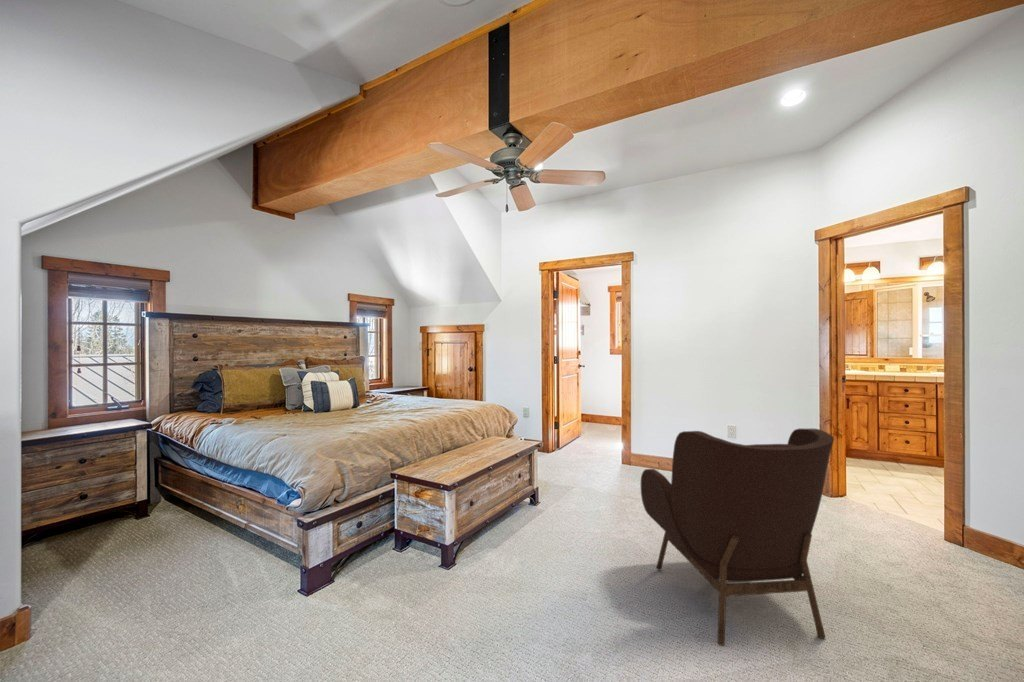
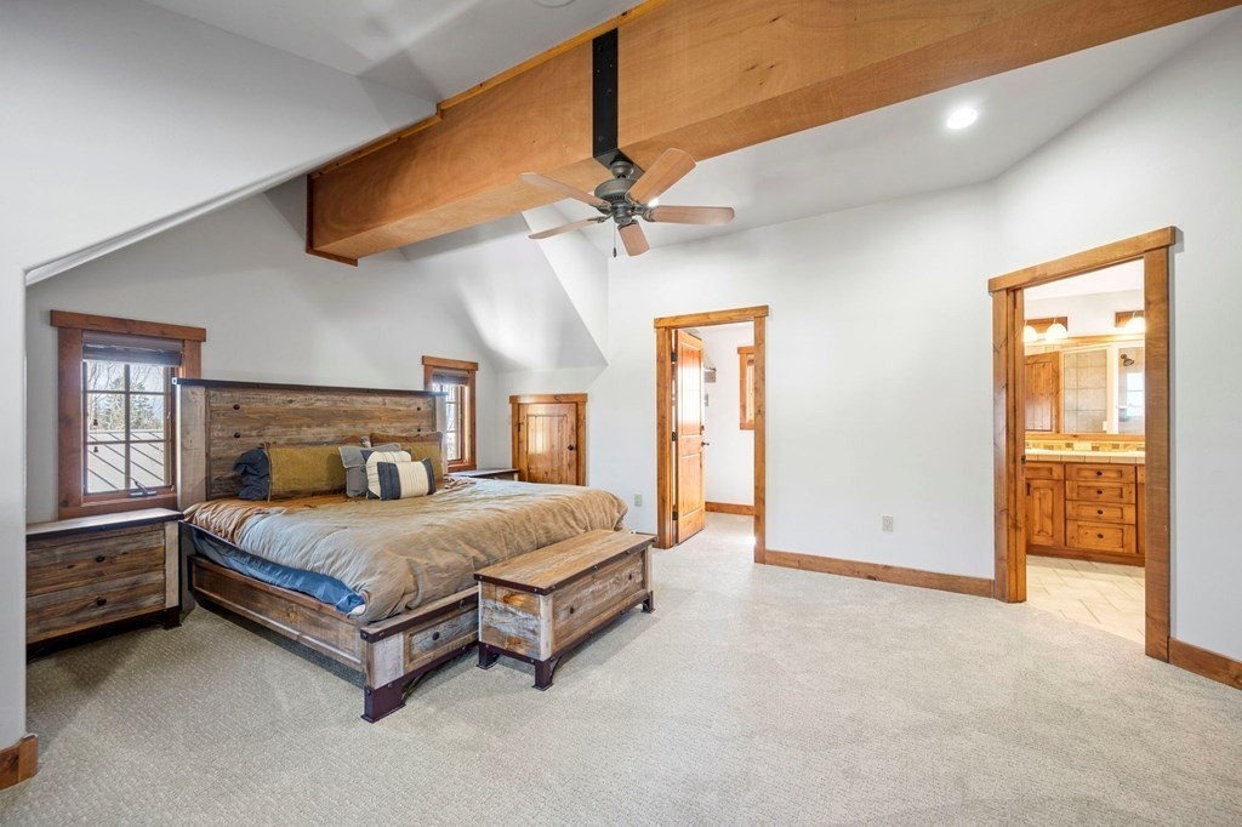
- armchair (729, 510)
